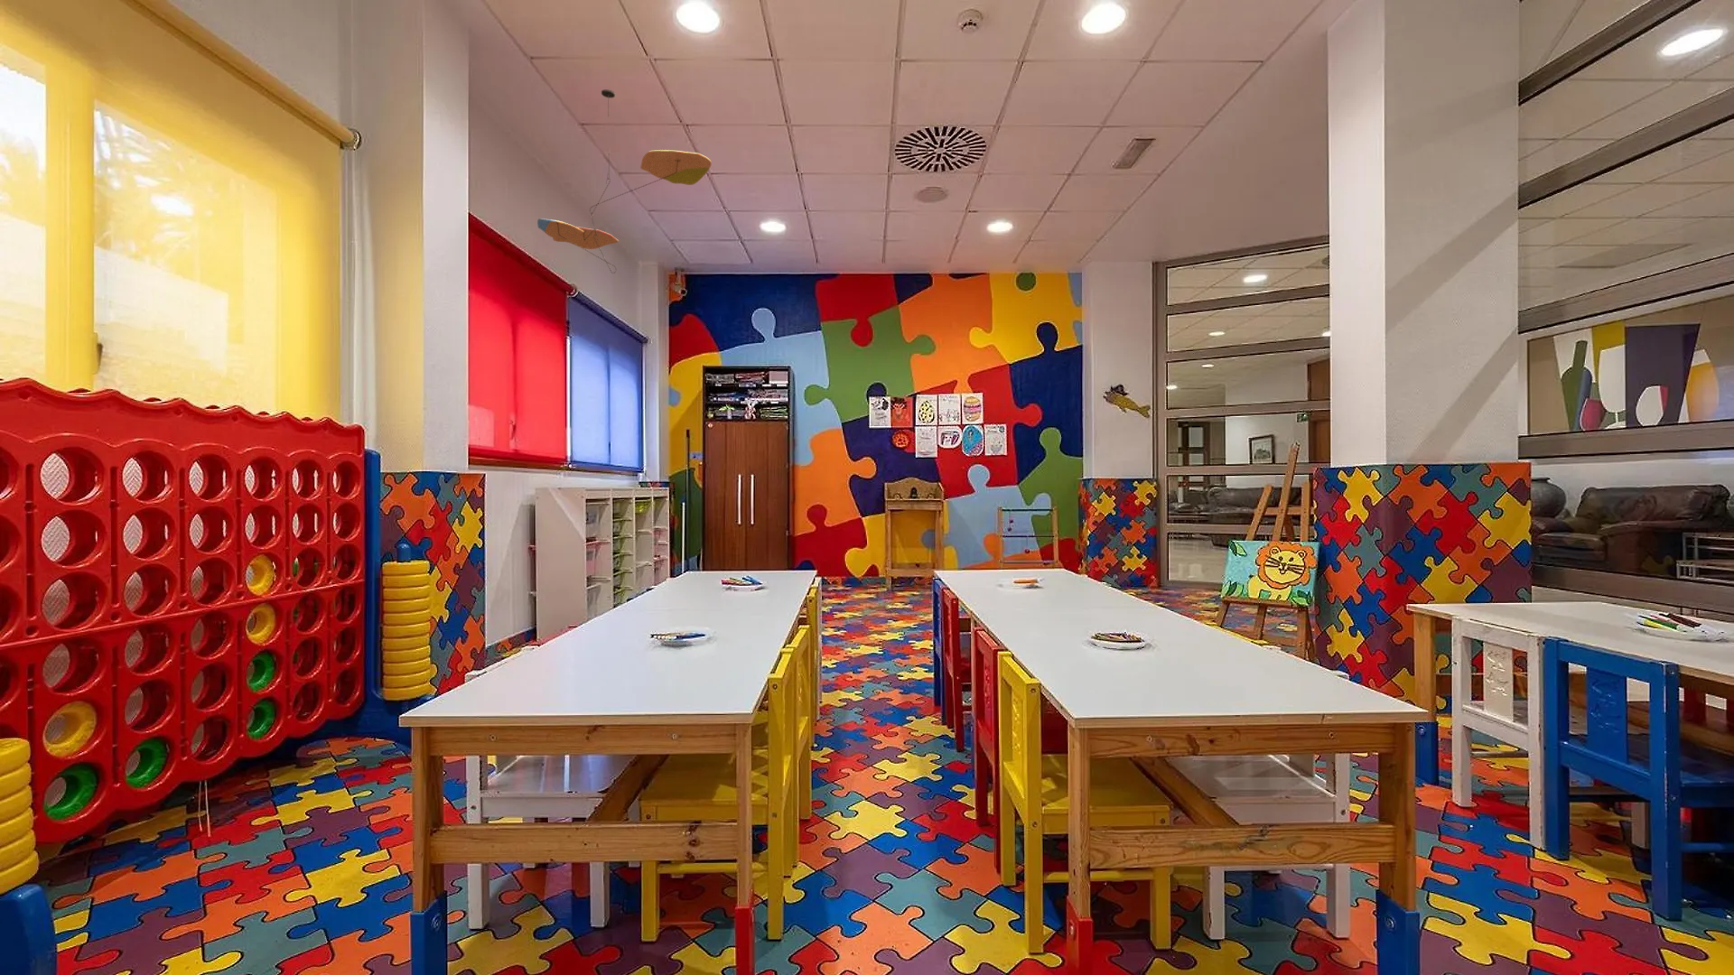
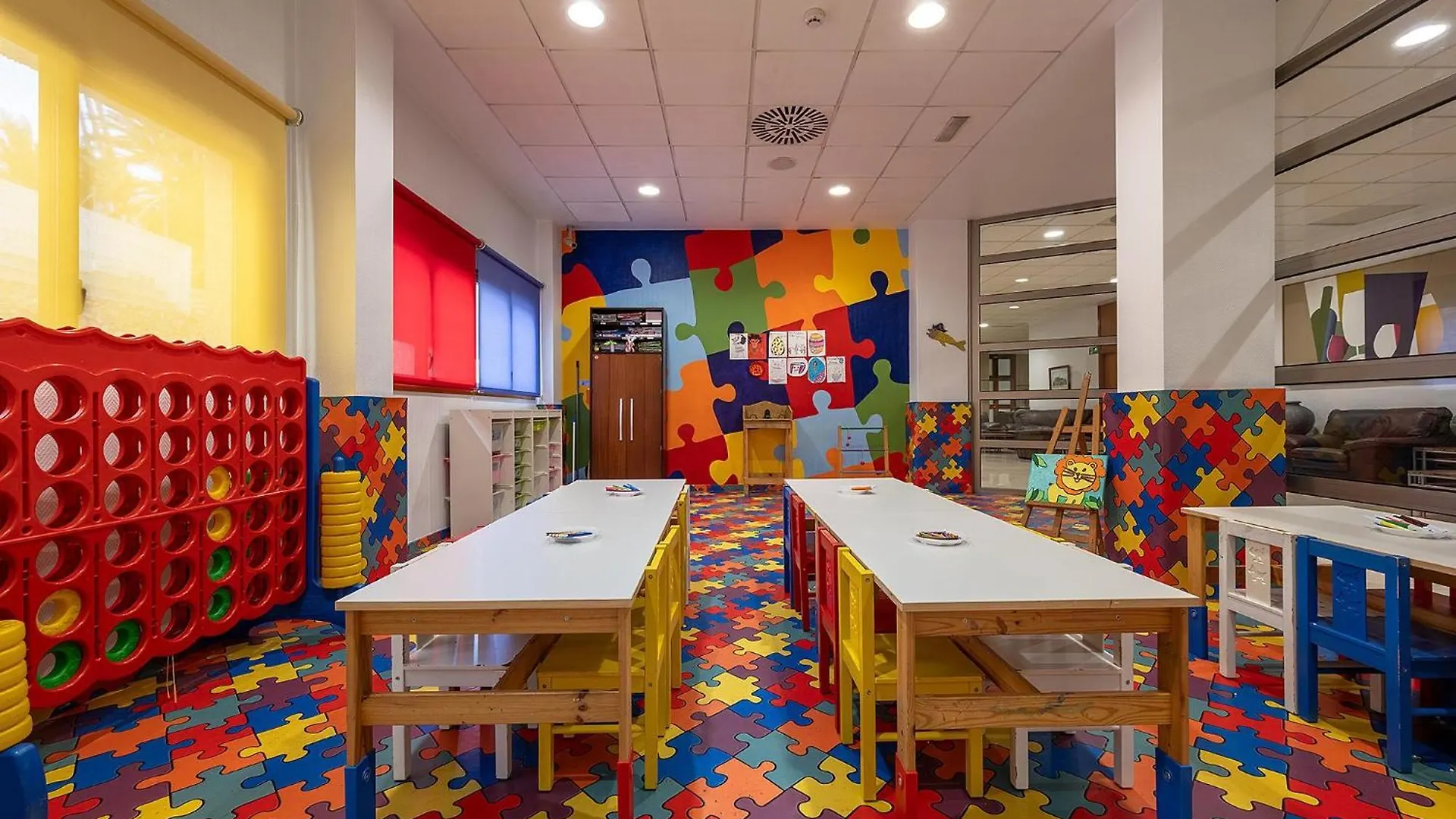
- ceiling mobile (626, 193)
